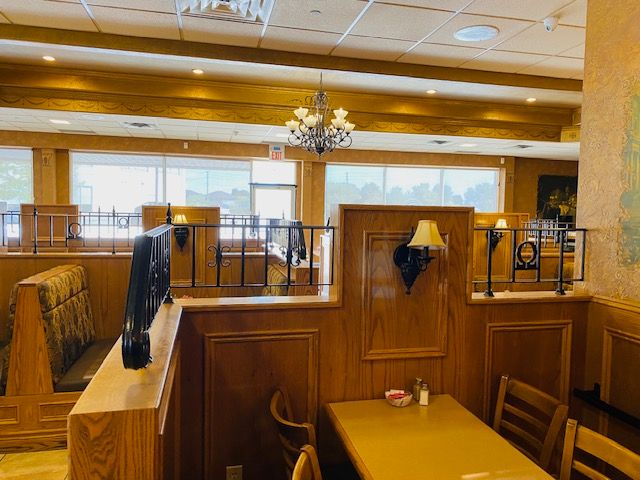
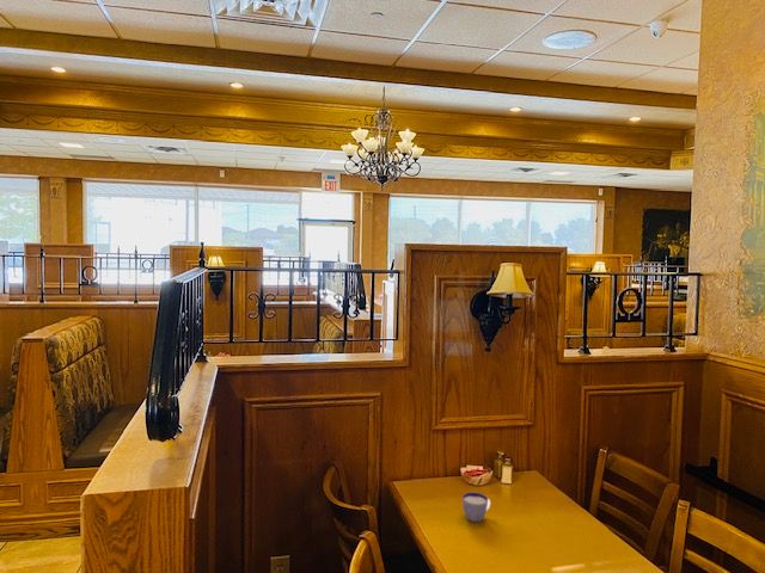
+ cup (477, 506)
